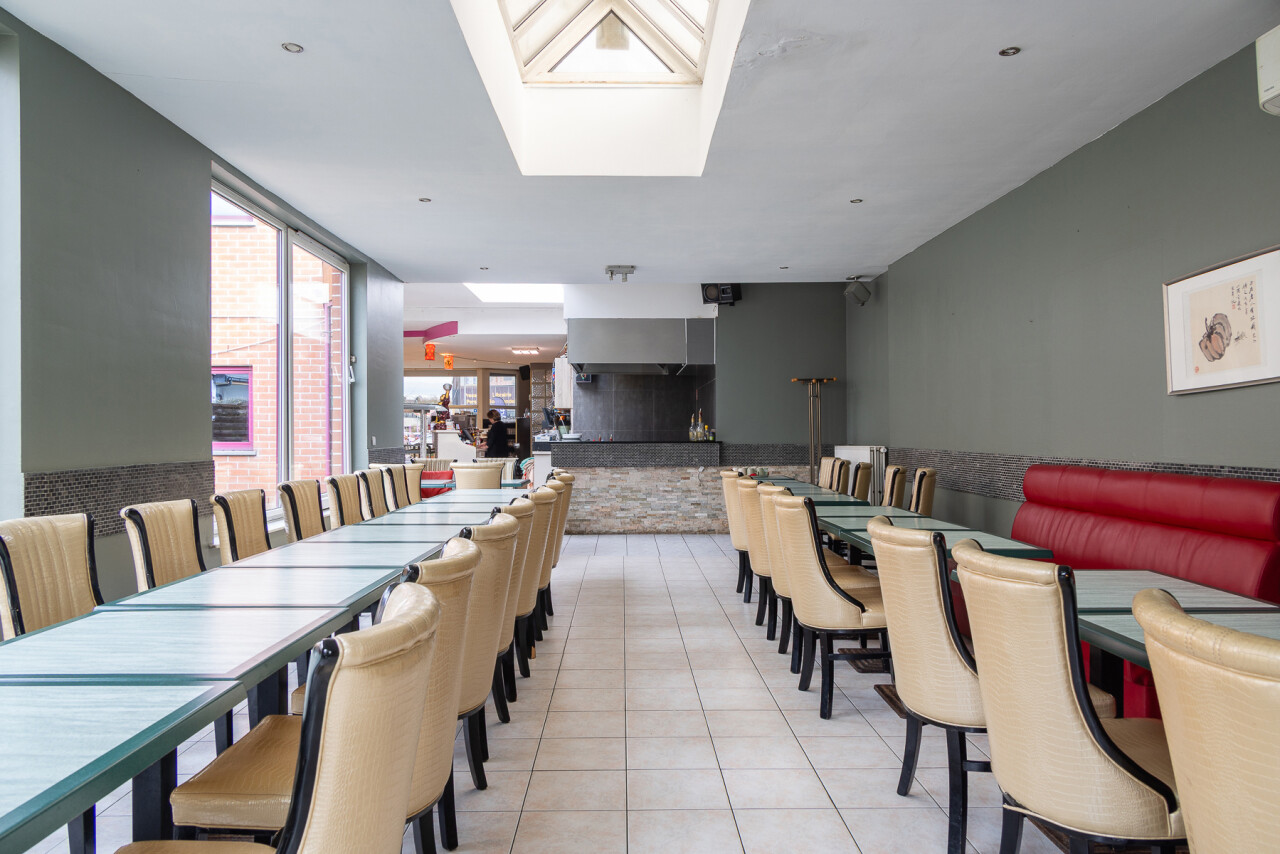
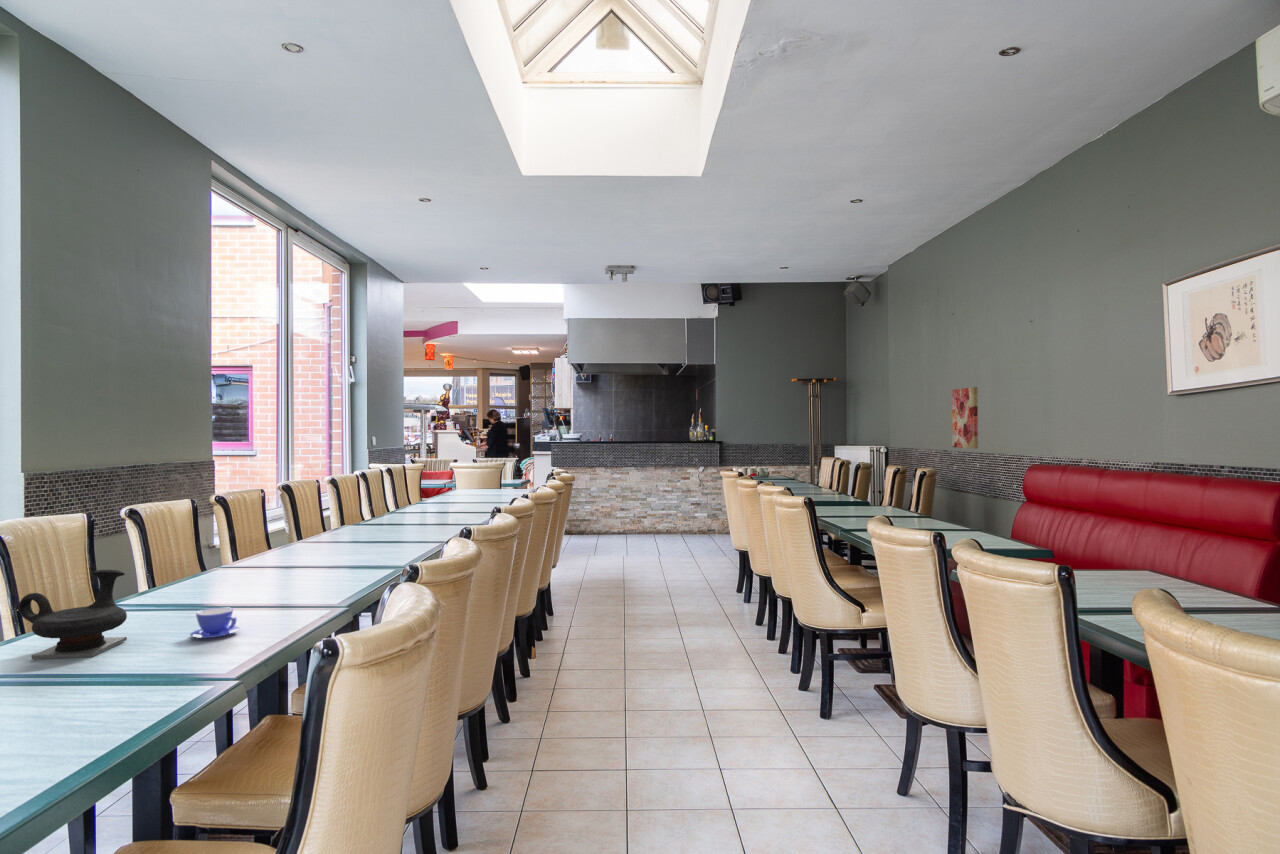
+ teapot (76, 611)
+ teacup (215, 622)
+ wall art (964, 418)
